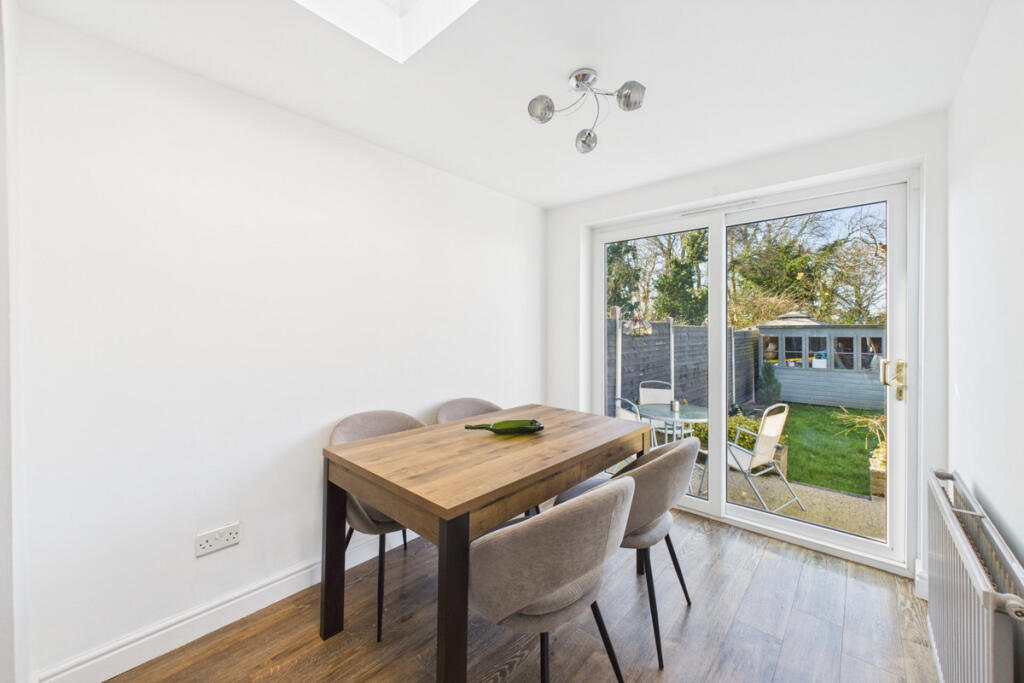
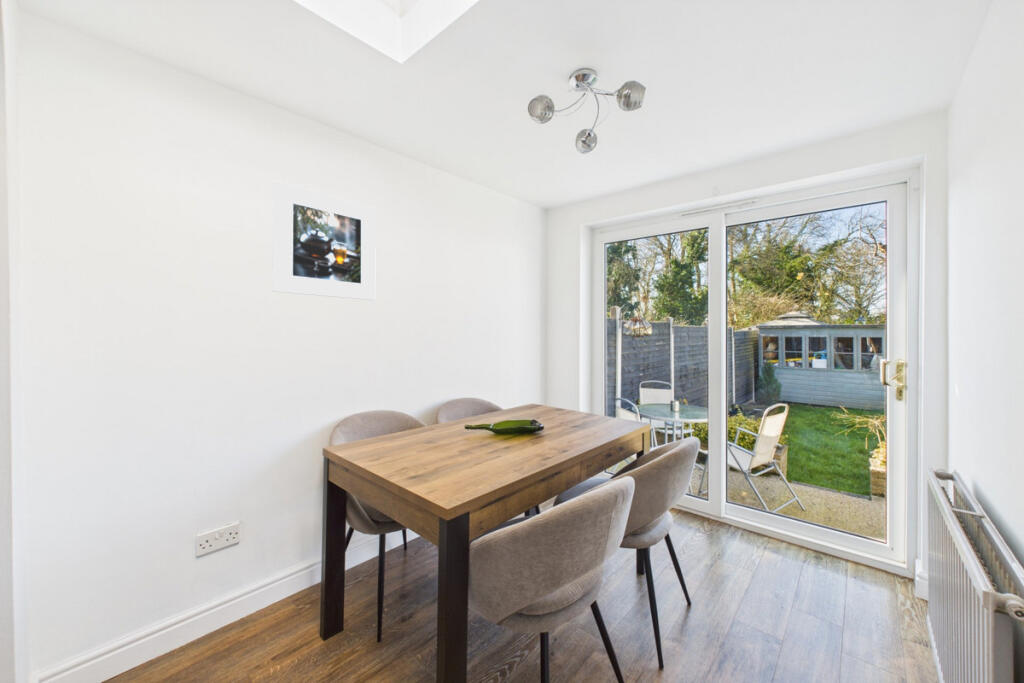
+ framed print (328, 246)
